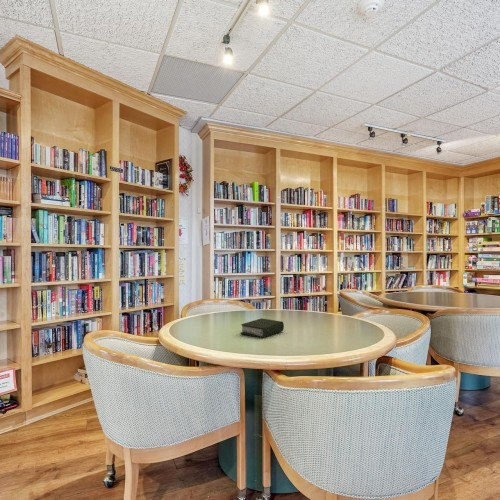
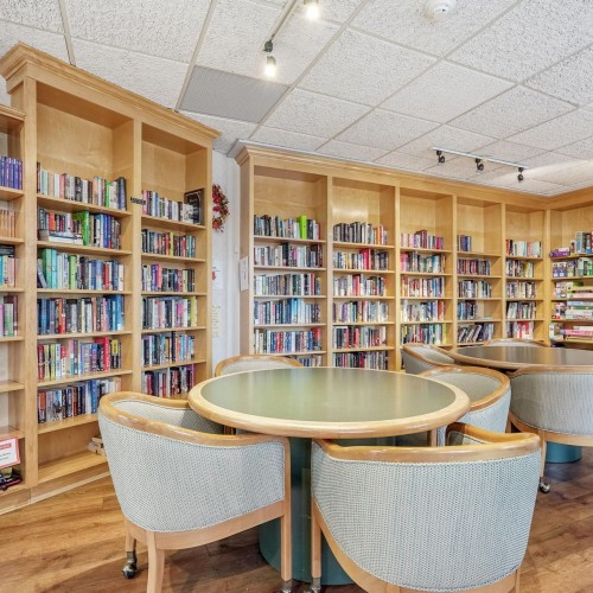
- book (262, 327)
